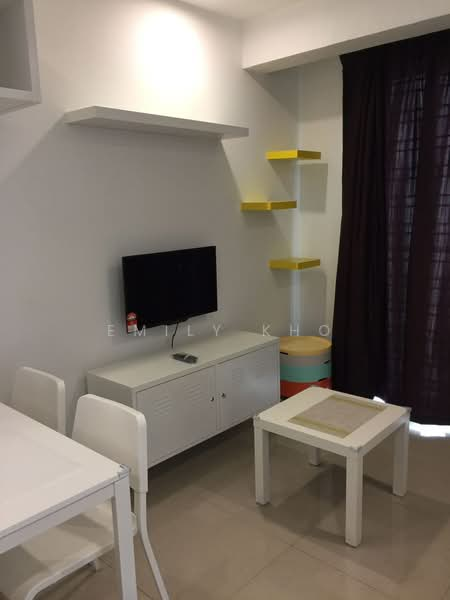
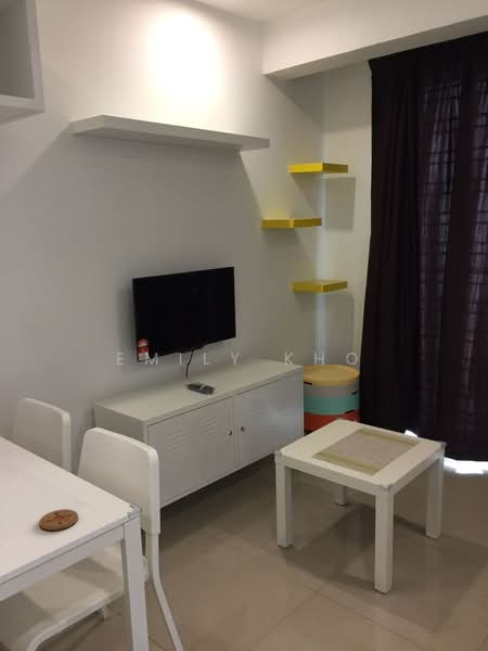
+ coaster (59, 519)
